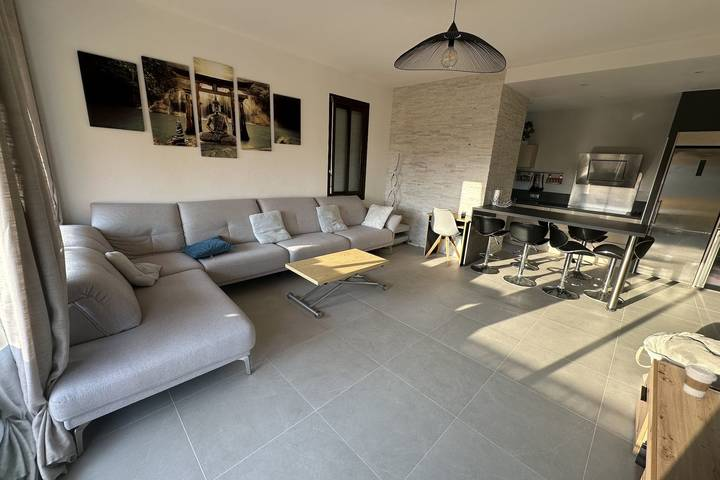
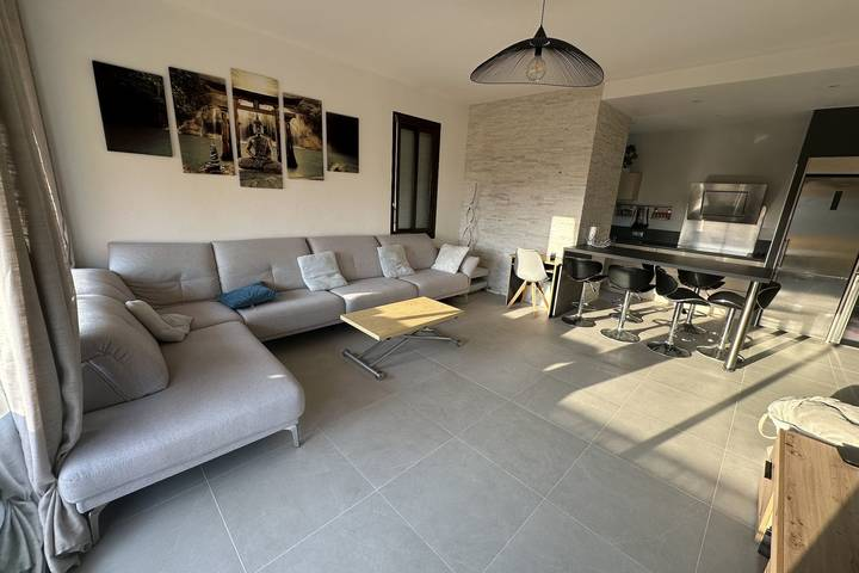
- coffee cup (697, 381)
